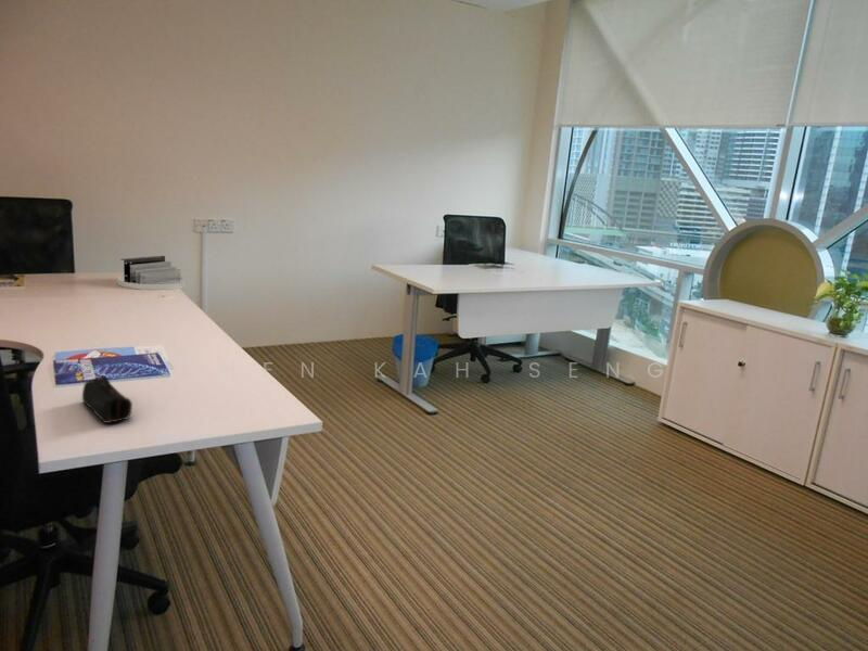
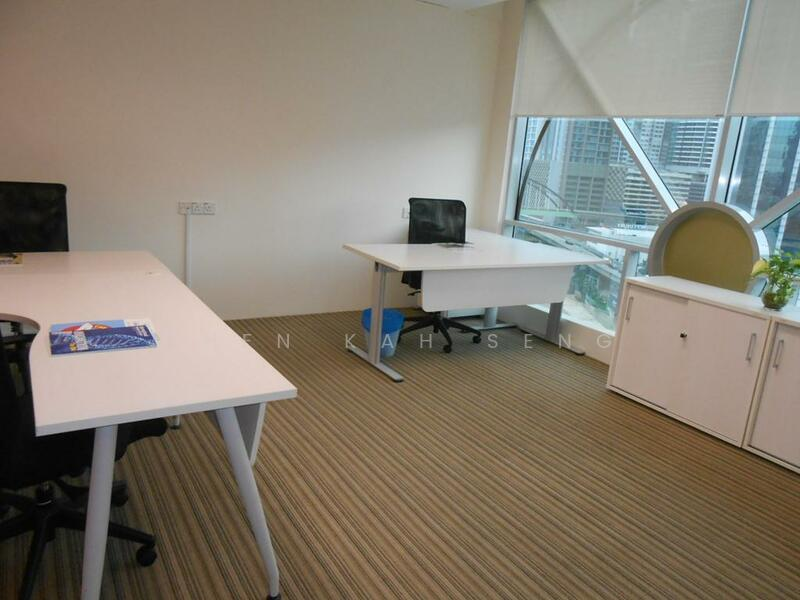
- desk organizer (152, 271)
- pencil case (106, 393)
